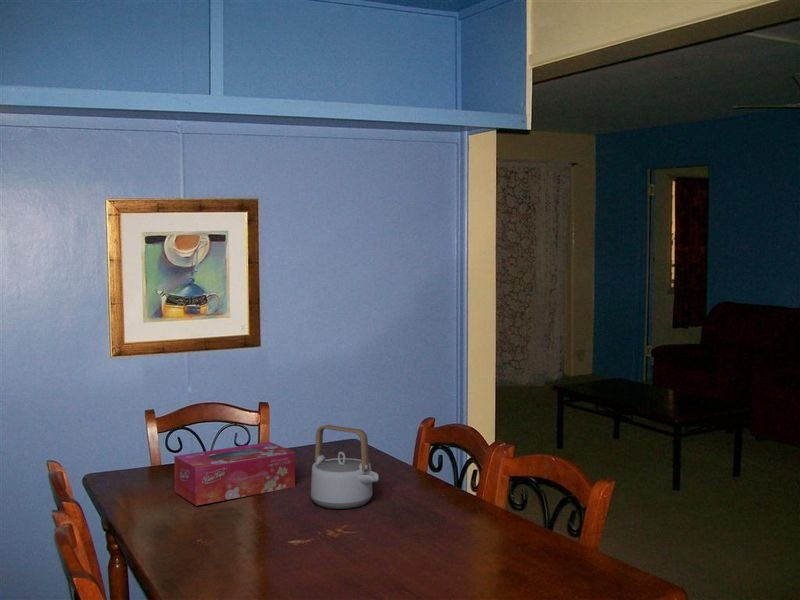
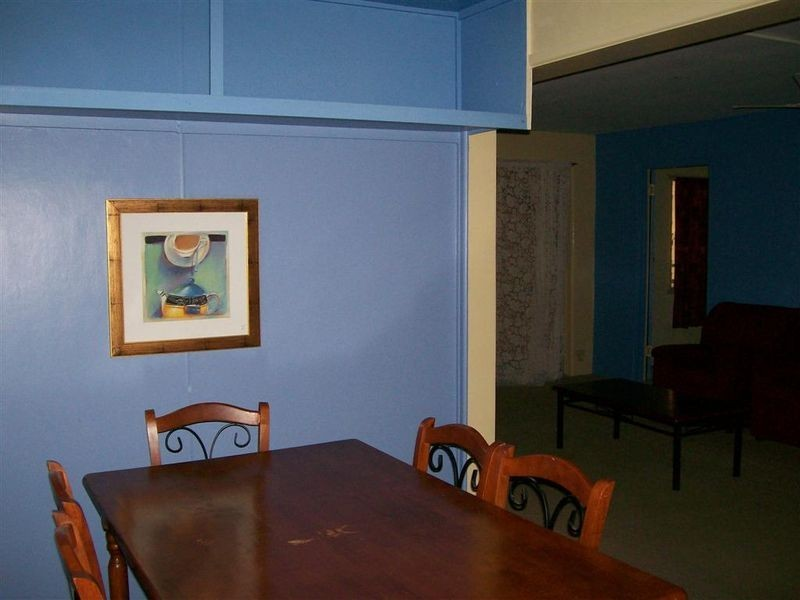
- tissue box (235, 471)
- teapot (346, 465)
